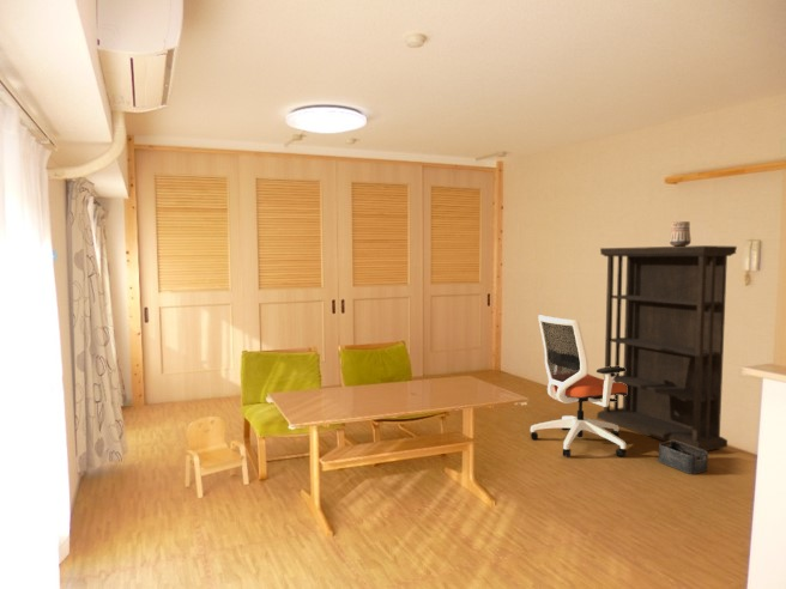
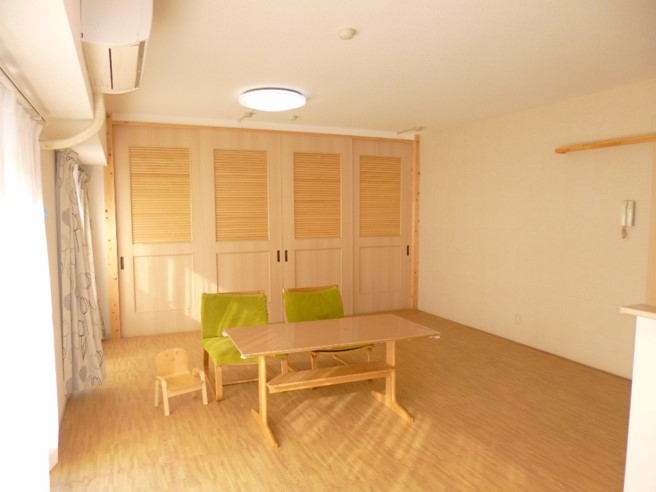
- ceramic vessel (679, 233)
- bookcase (659, 340)
- office chair (584, 379)
- storage bin (682, 456)
